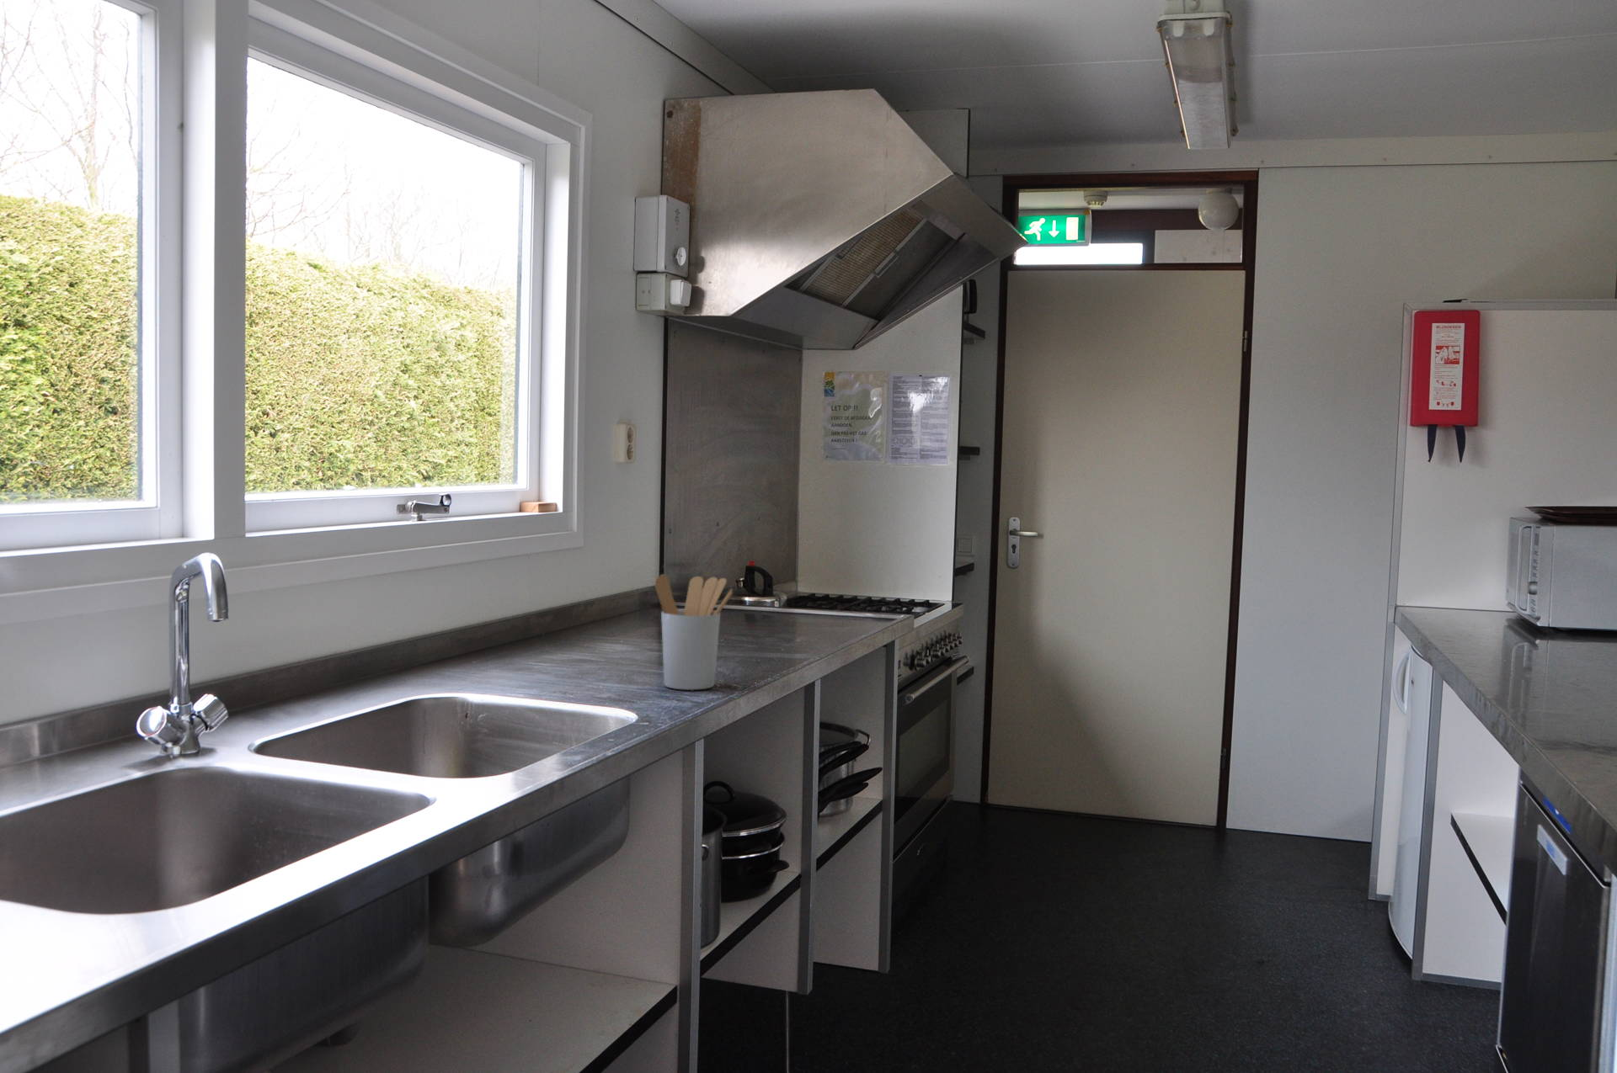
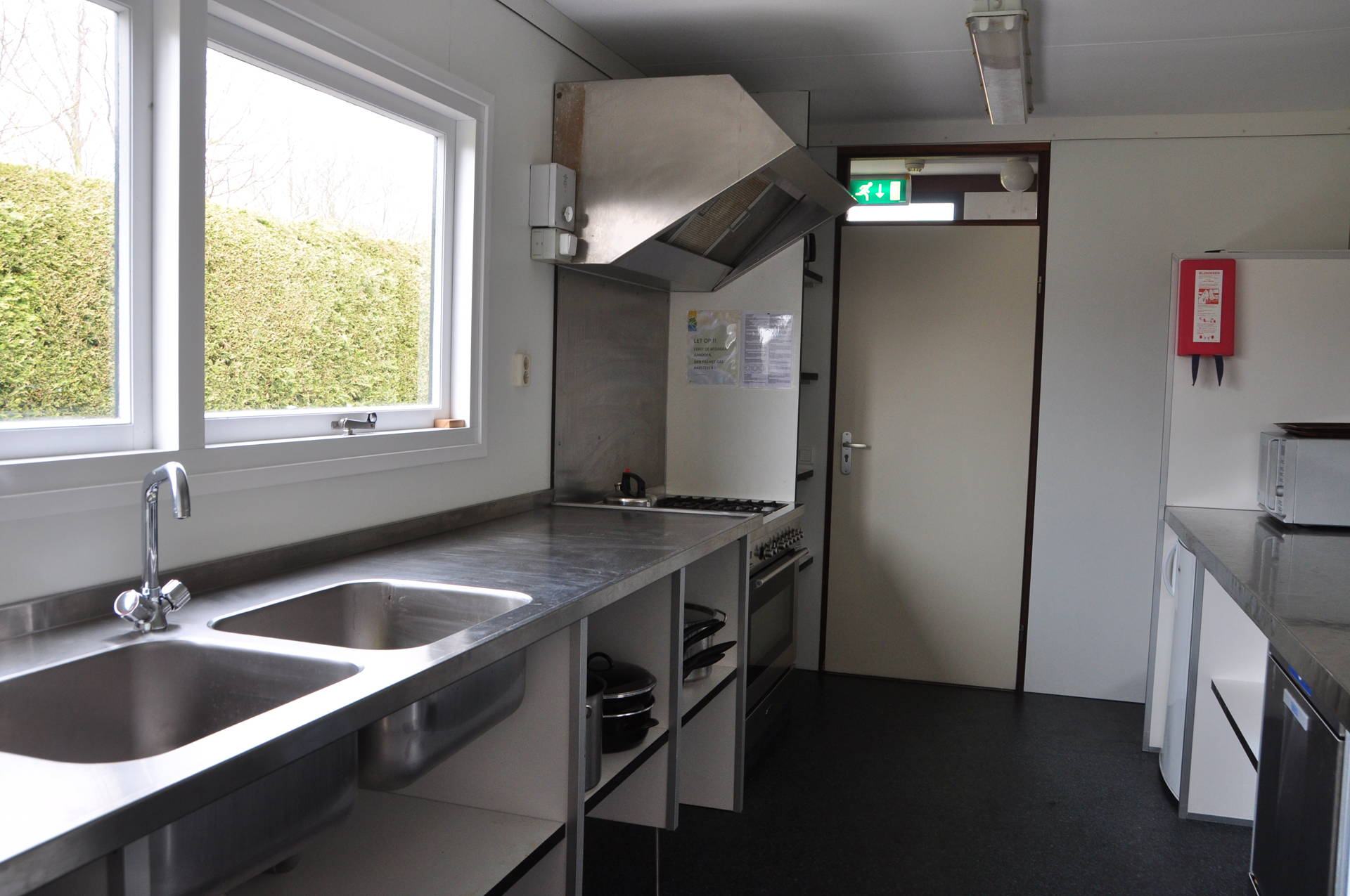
- utensil holder (695, 629)
